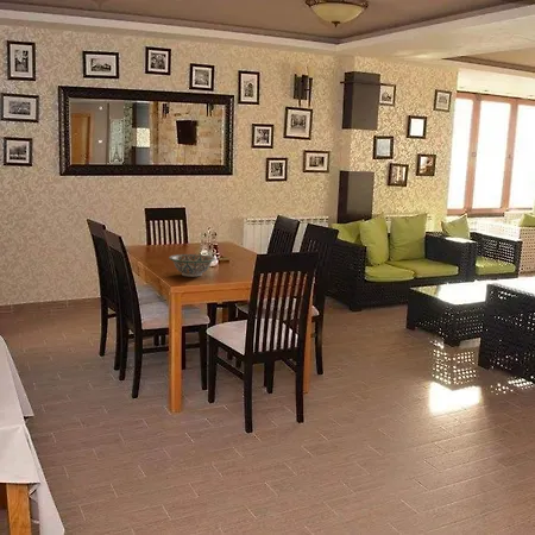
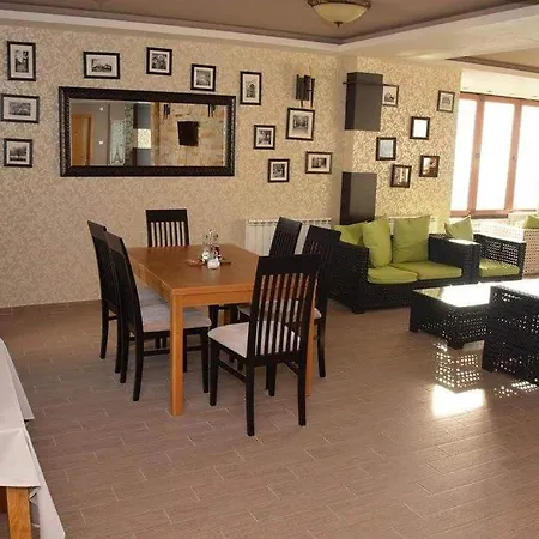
- decorative bowl (191, 265)
